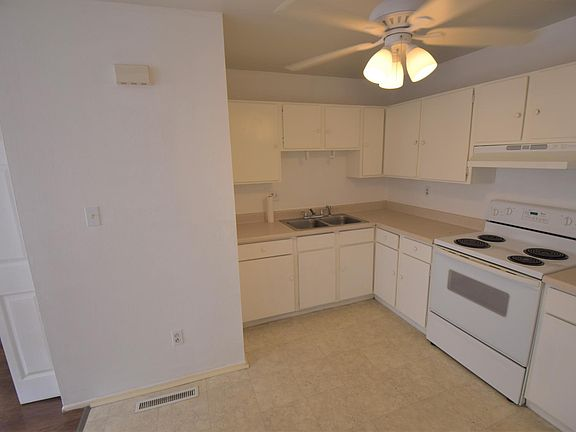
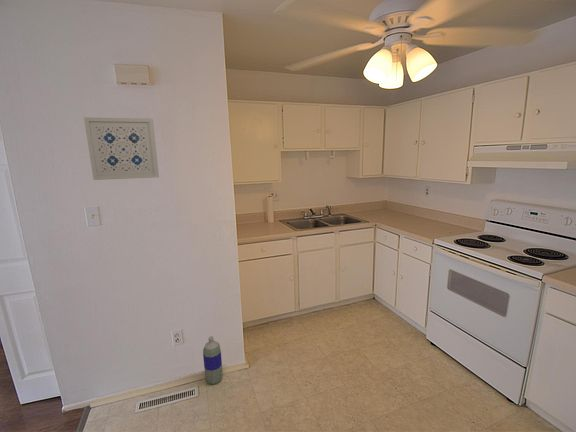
+ wall art (123, 149)
+ bottle (212, 359)
